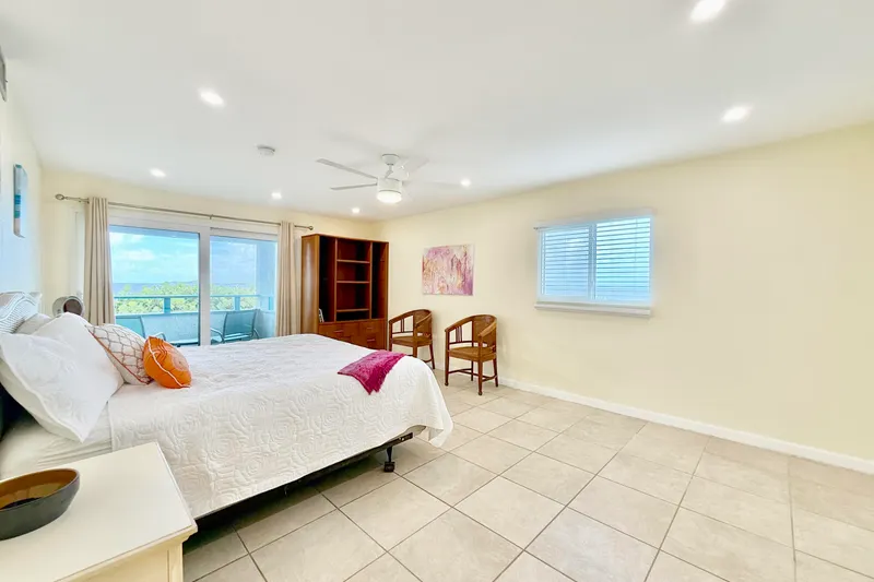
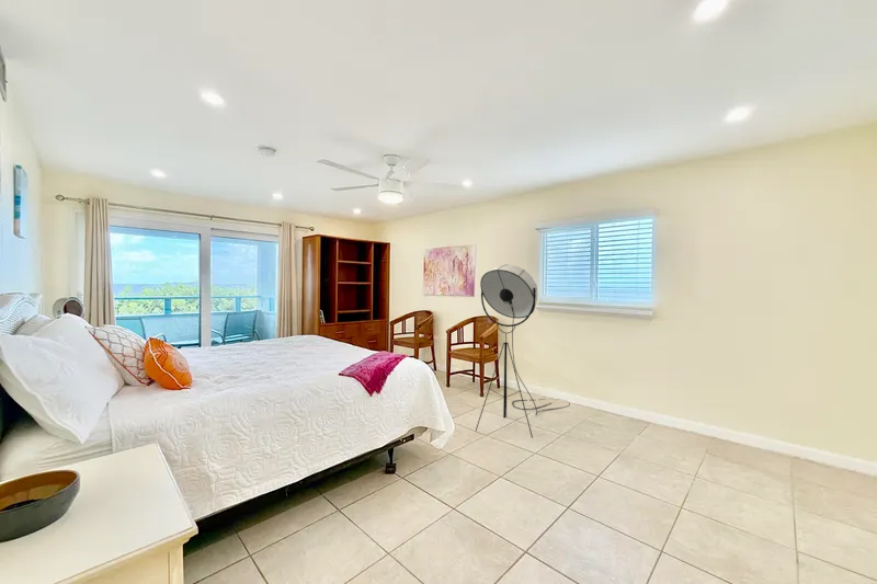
+ floor lamp (512, 341)
